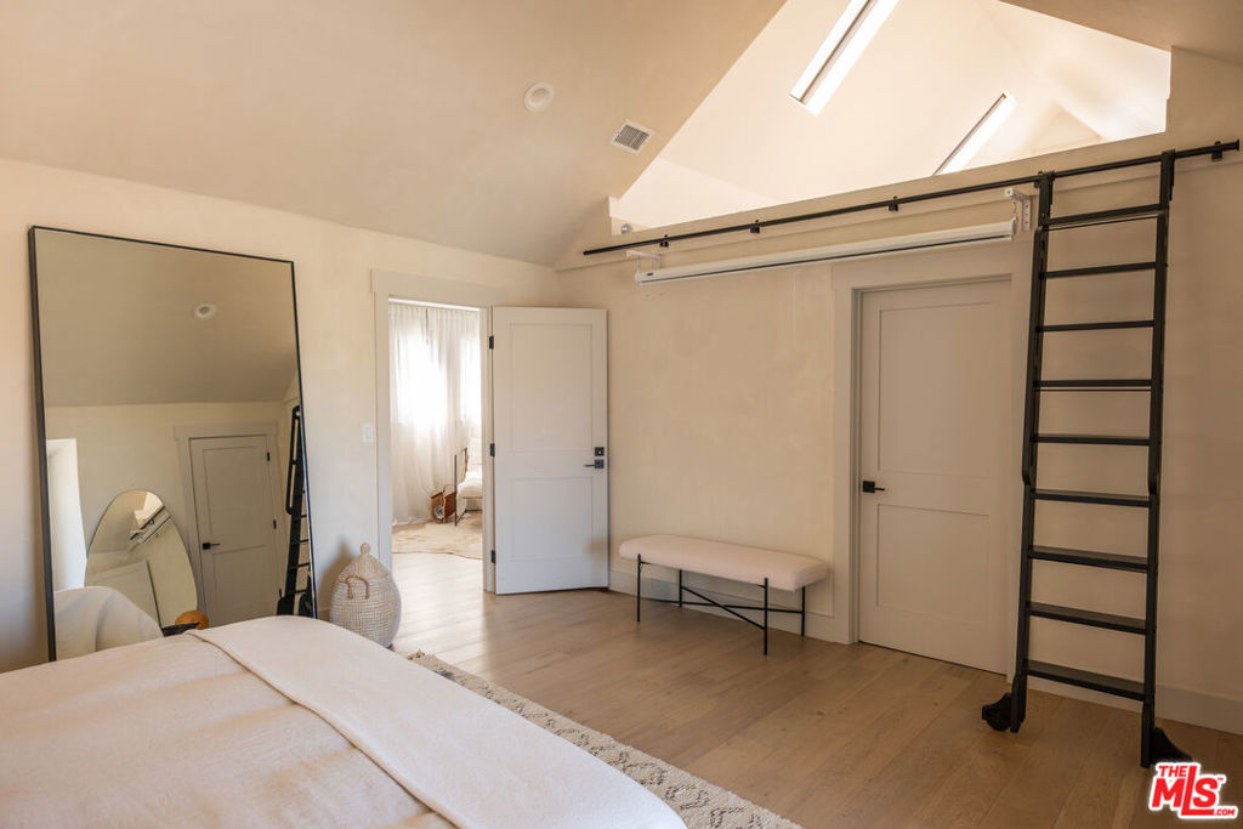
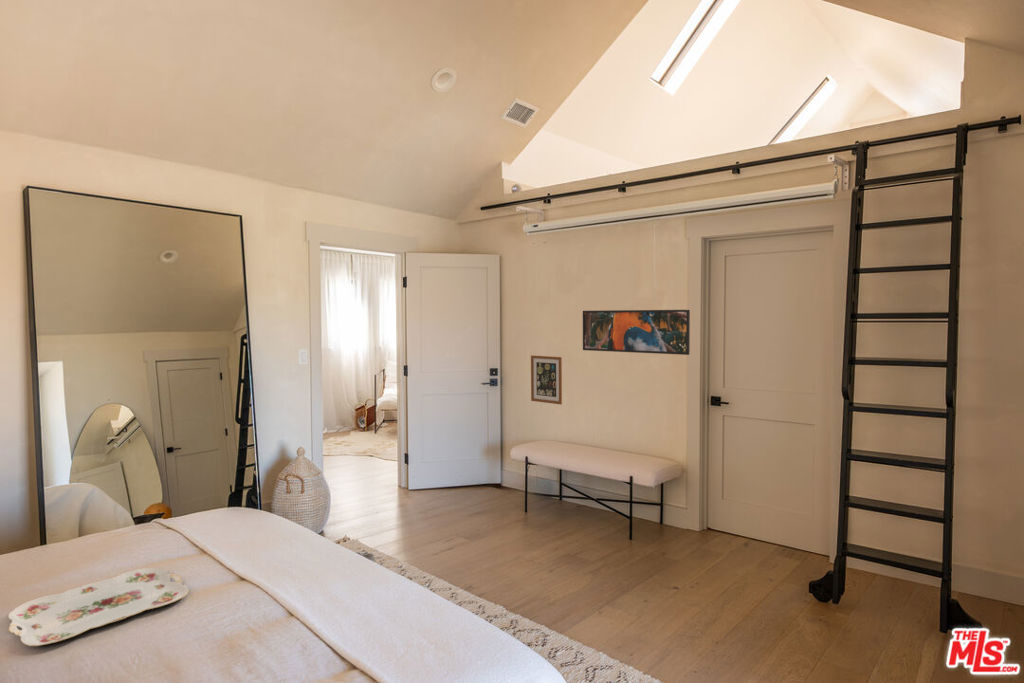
+ wall art (546, 379)
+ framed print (632, 331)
+ serving tray (102, 603)
